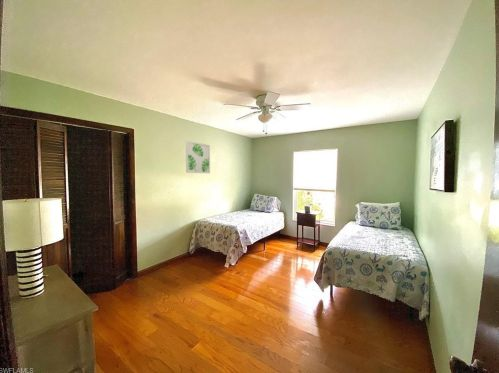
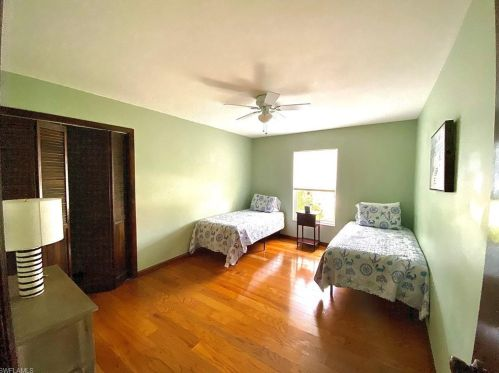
- wall art (198, 158)
